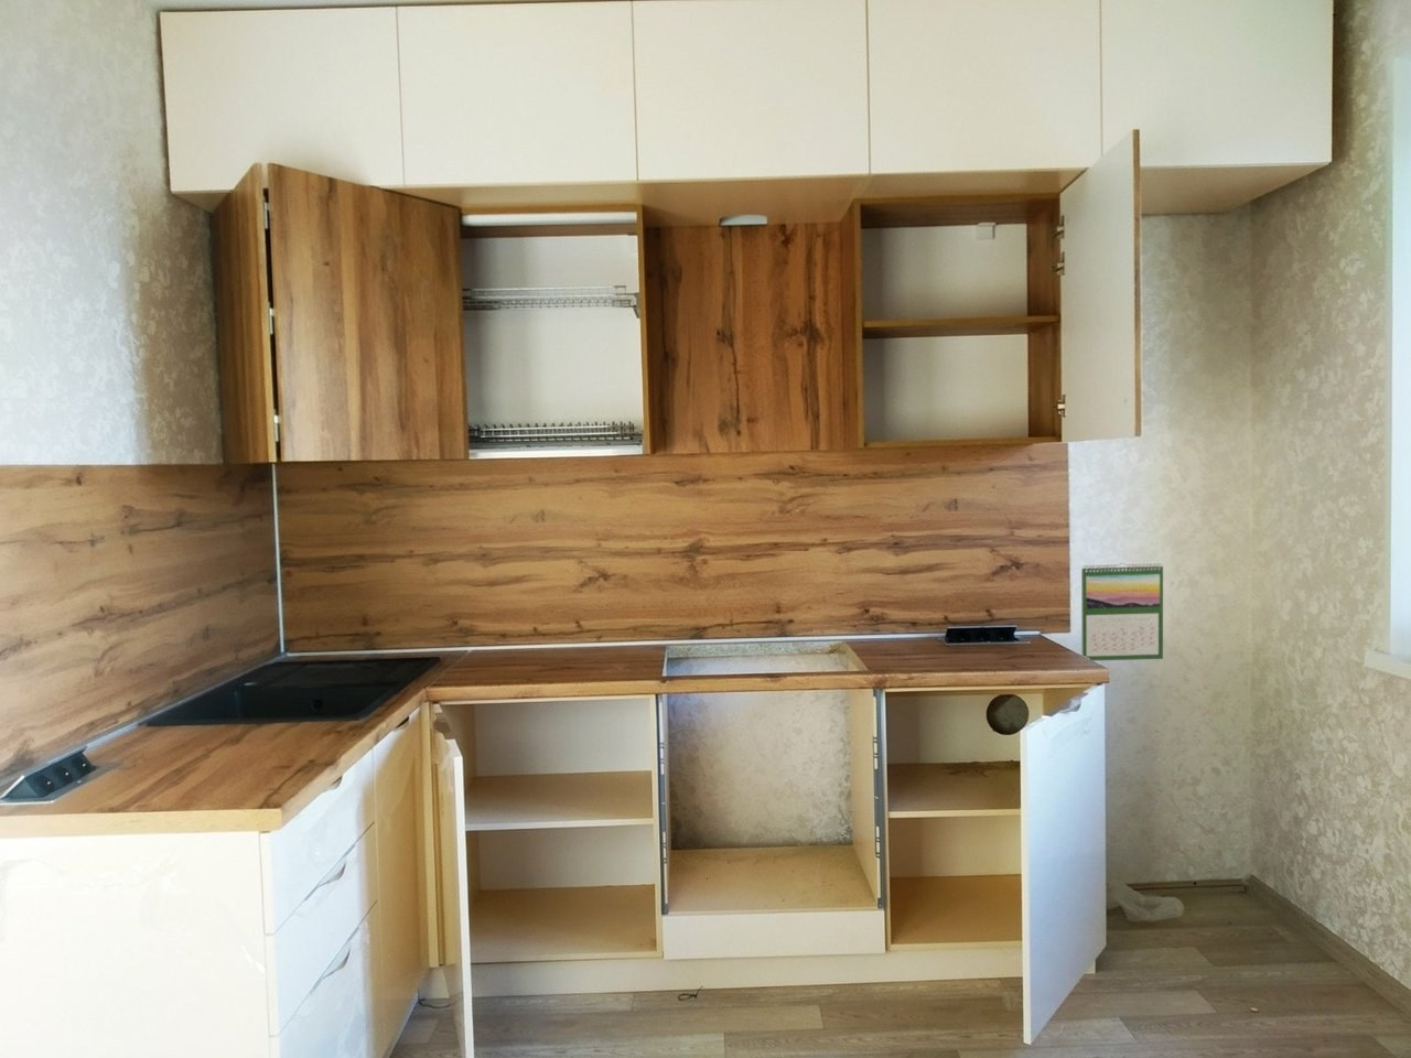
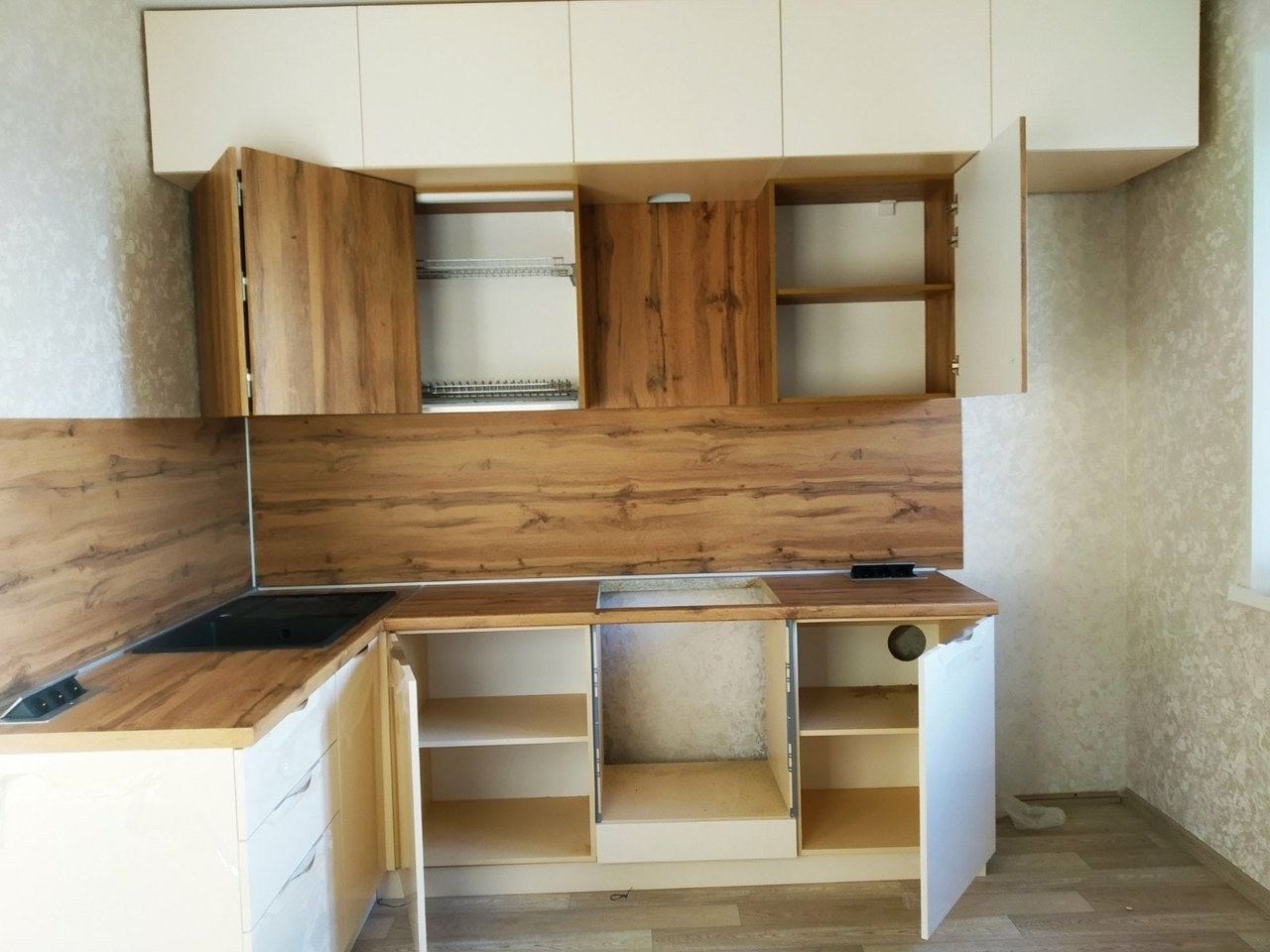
- calendar (1122, 610)
